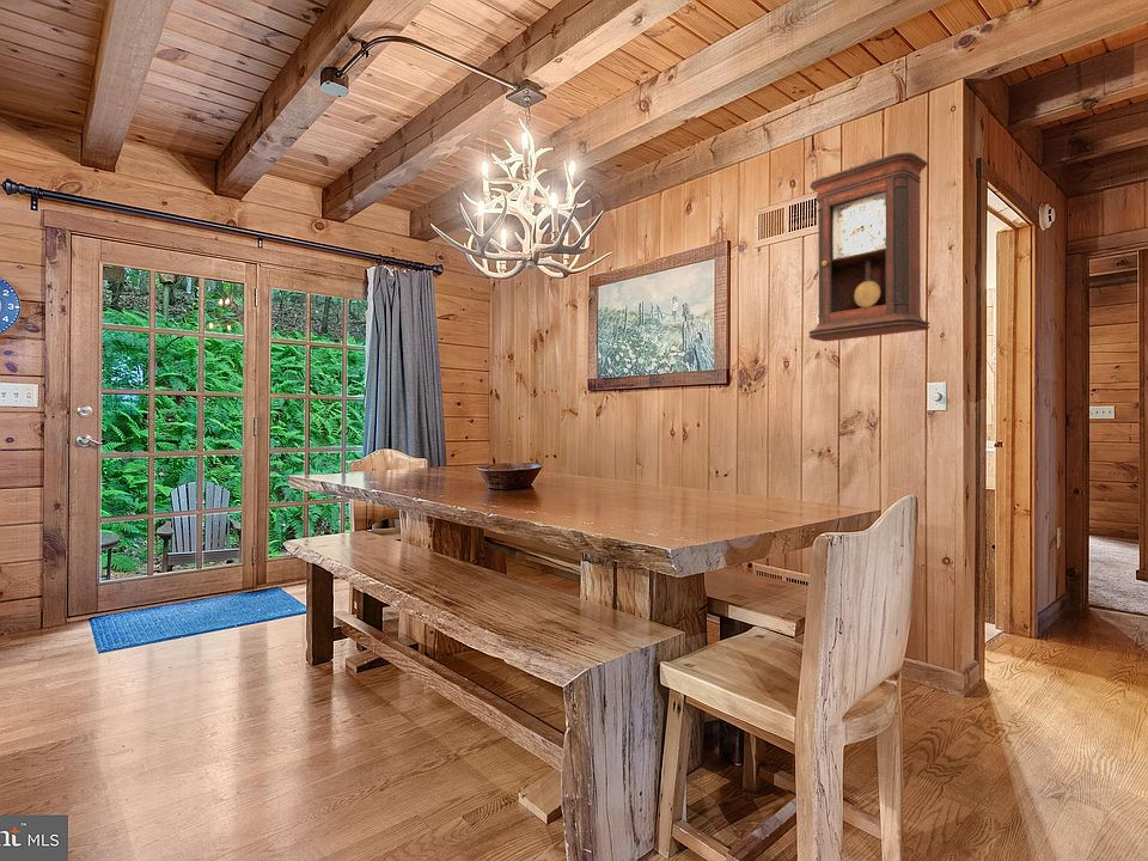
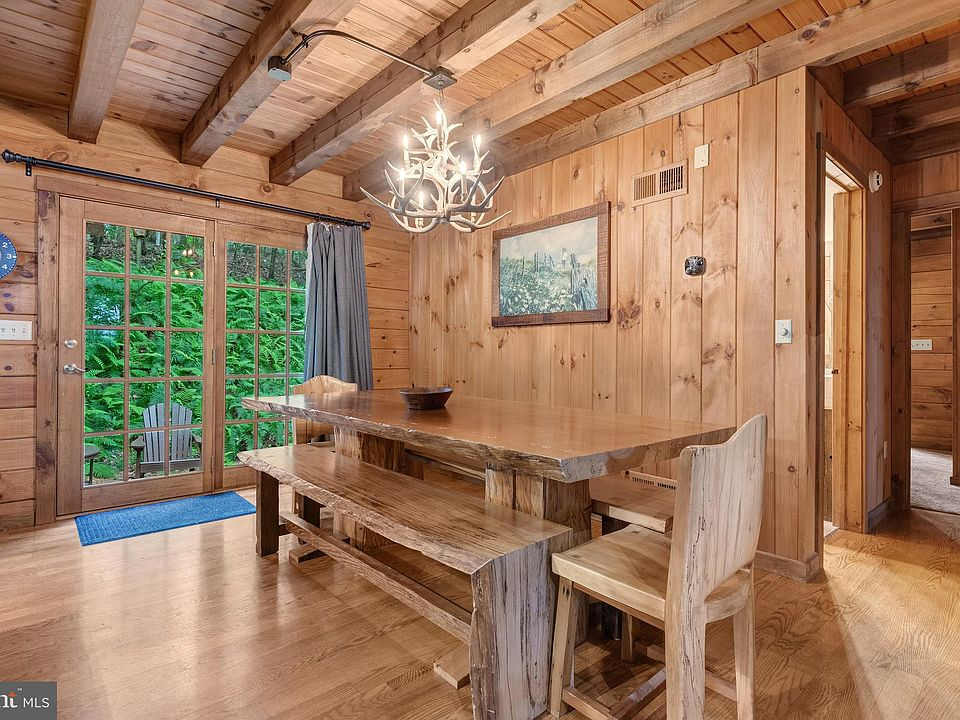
- pendulum clock (863, 252)
